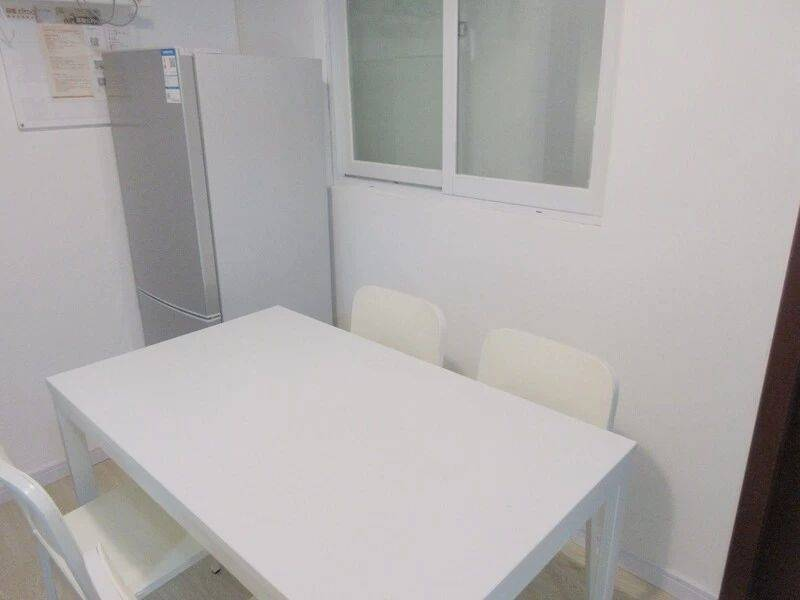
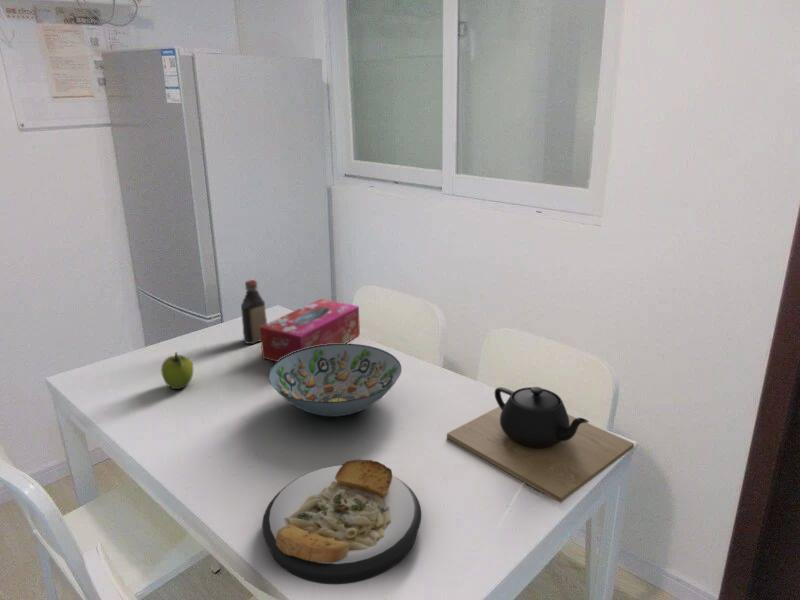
+ bottle (253, 310)
+ decorative bowl (336, 387)
+ plate (342, 512)
+ fruit (177, 370)
+ teapot (540, 417)
+ tissue box (312, 331)
